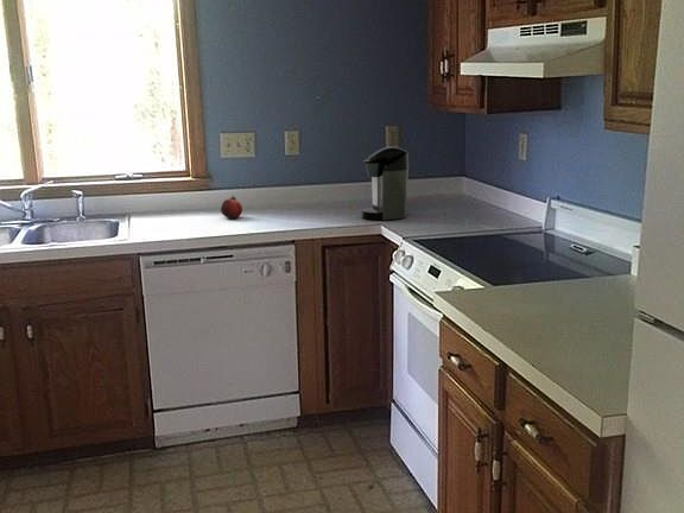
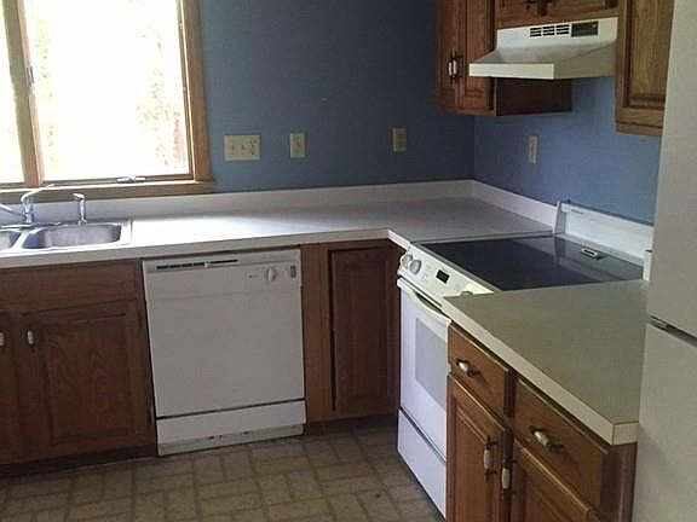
- fruit (230, 205)
- coffee maker (384, 180)
